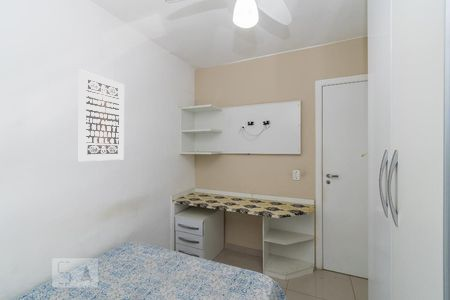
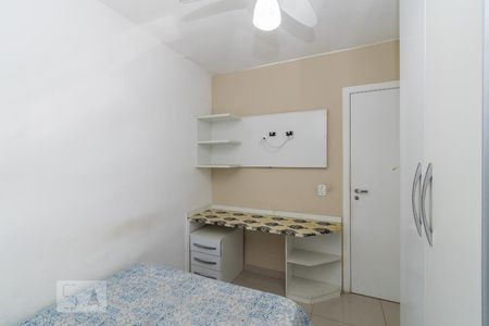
- wall art (103, 119)
